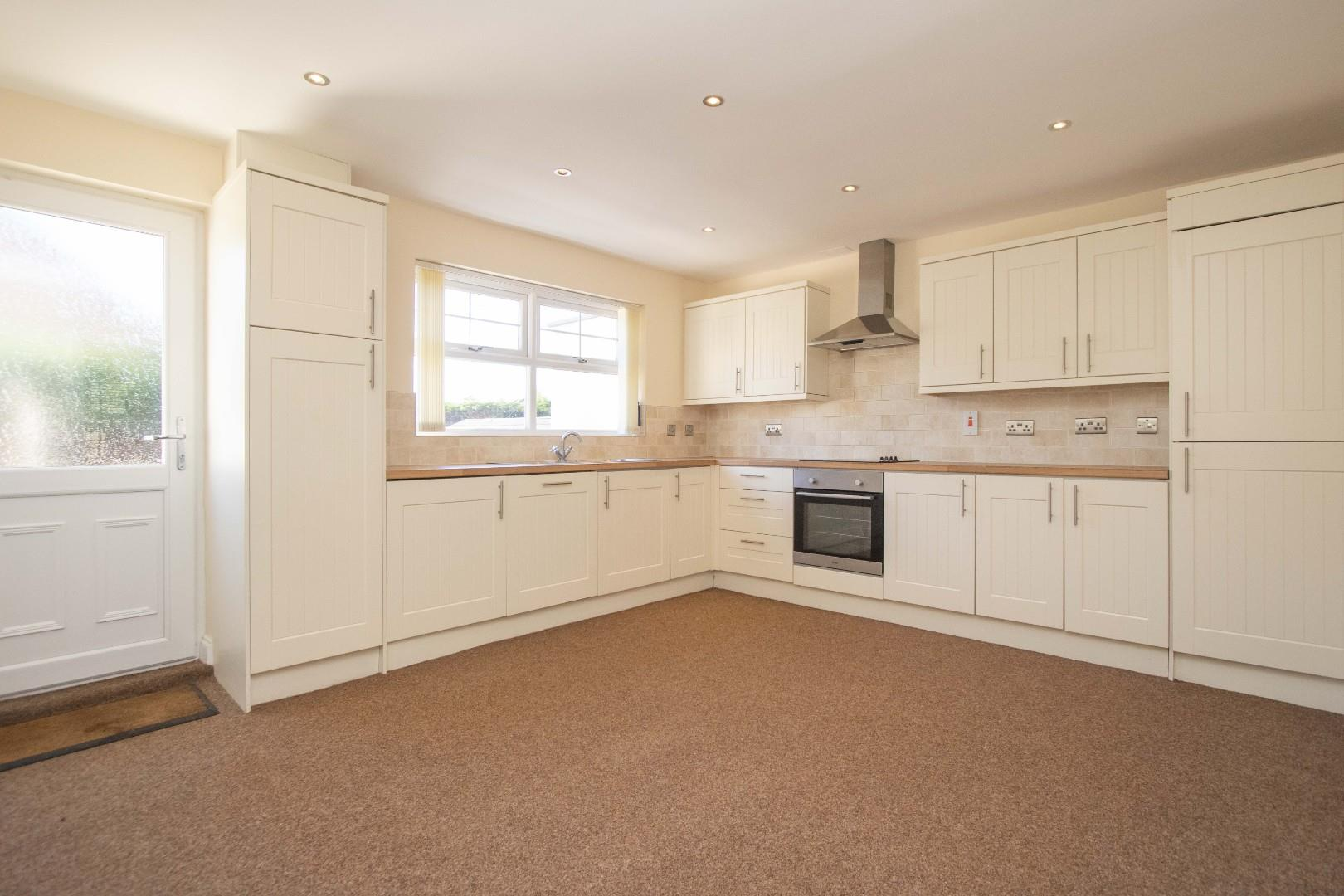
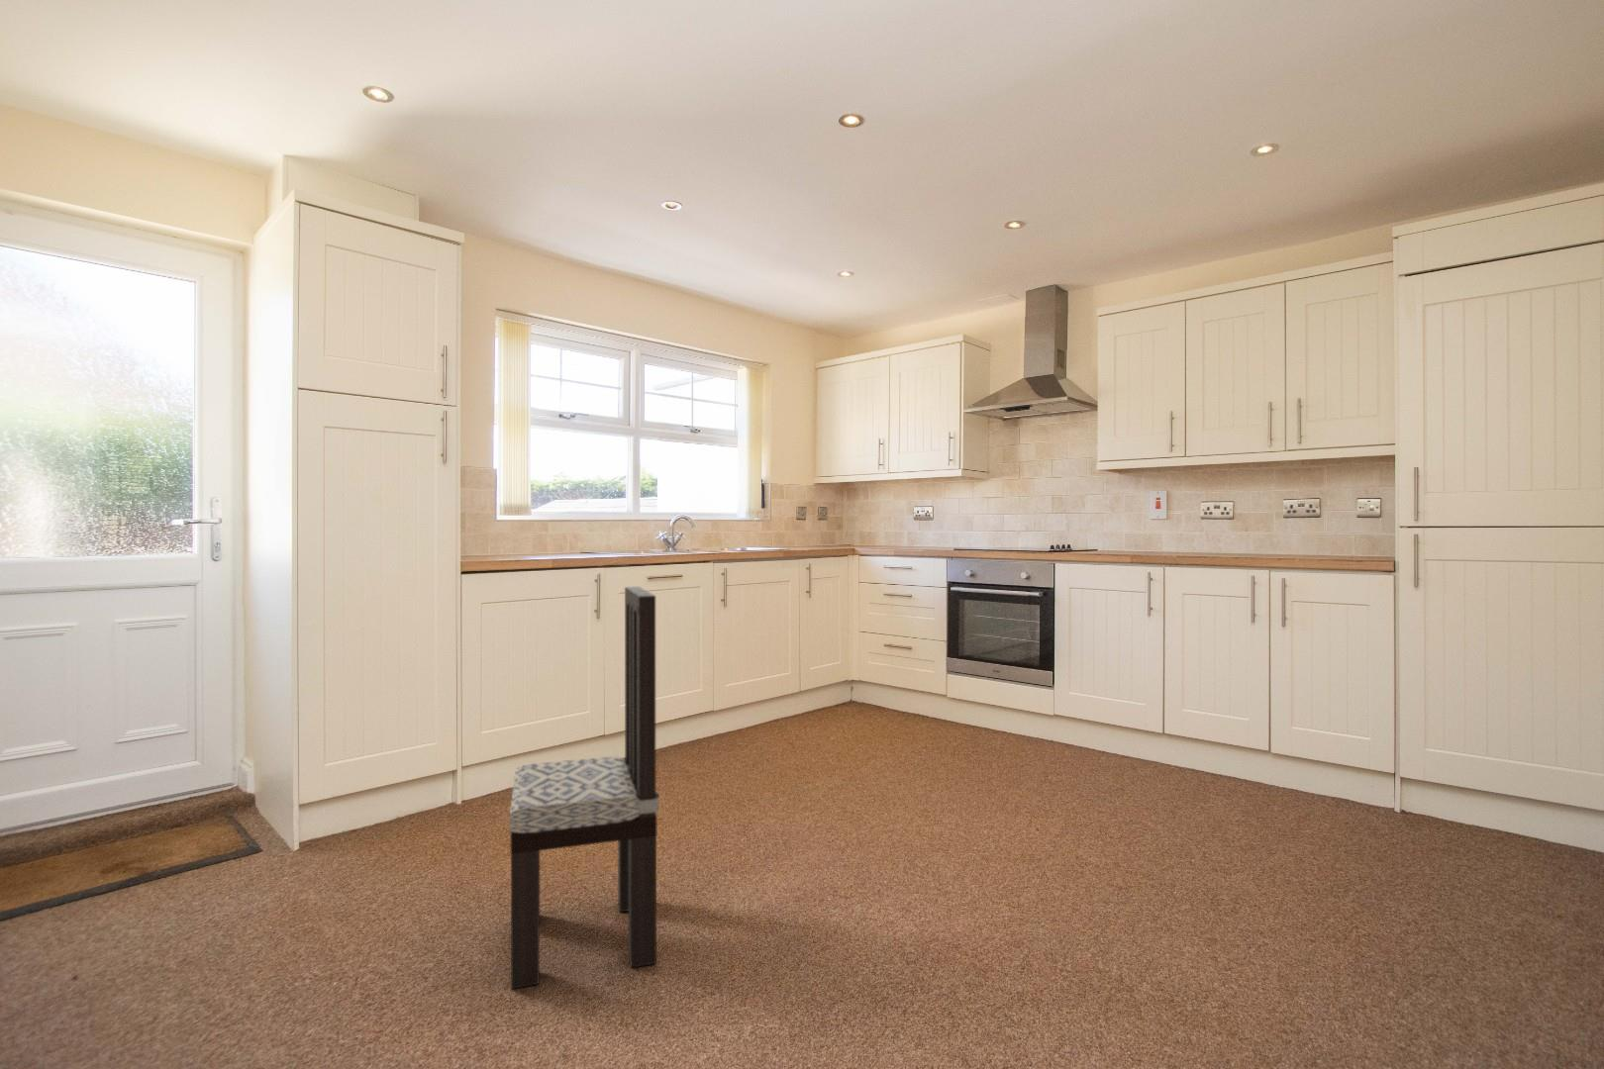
+ dining chair (584, 765)
